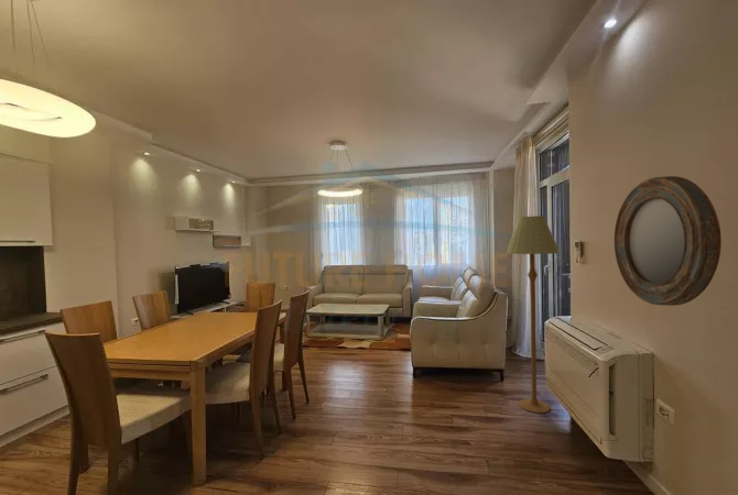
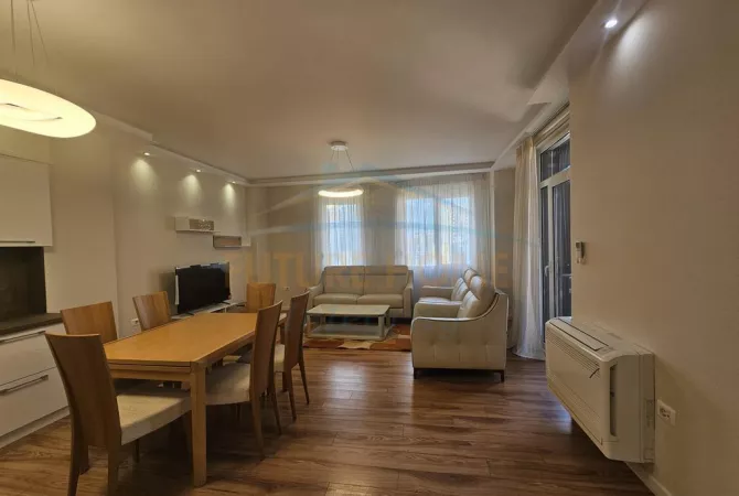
- home mirror (656, 241)
- floor lamp (532, 311)
